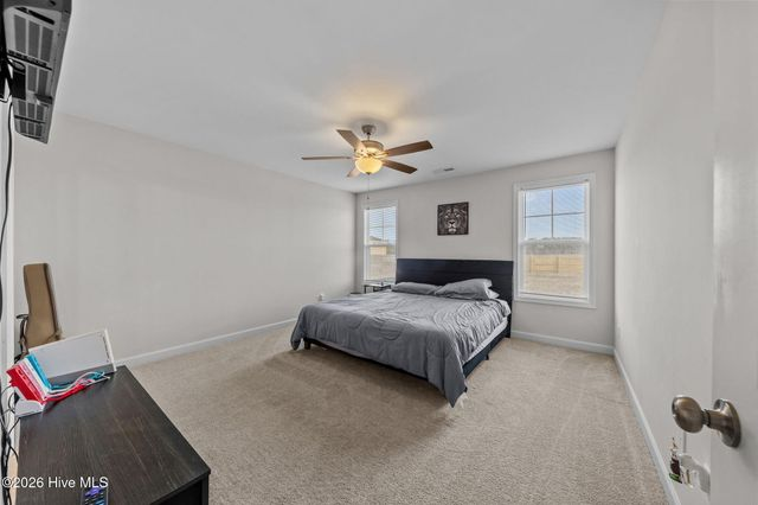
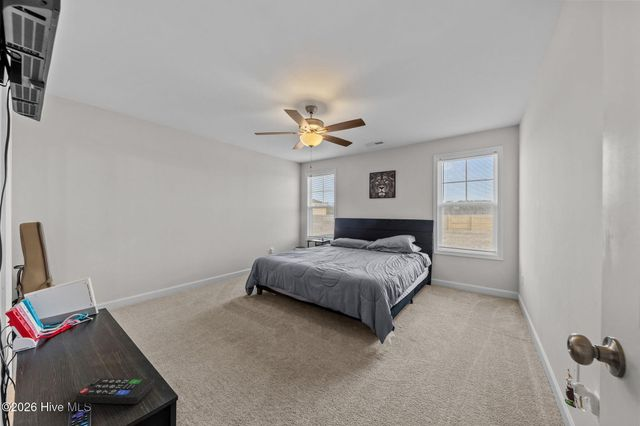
+ remote control (116, 389)
